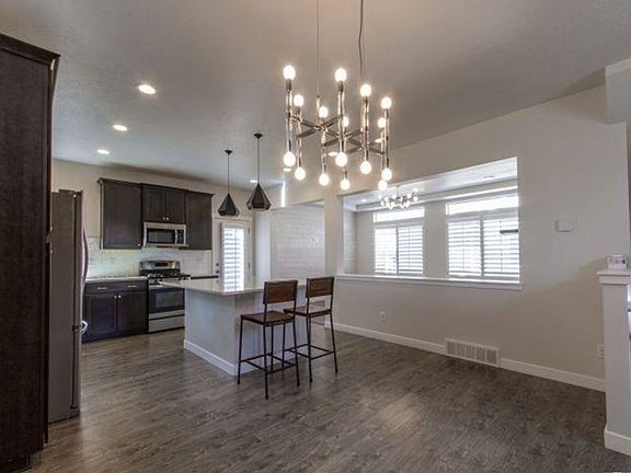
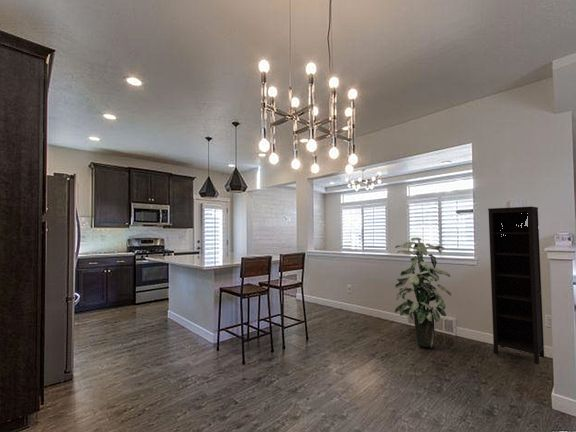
+ indoor plant (419, 290)
+ bookcase (515, 280)
